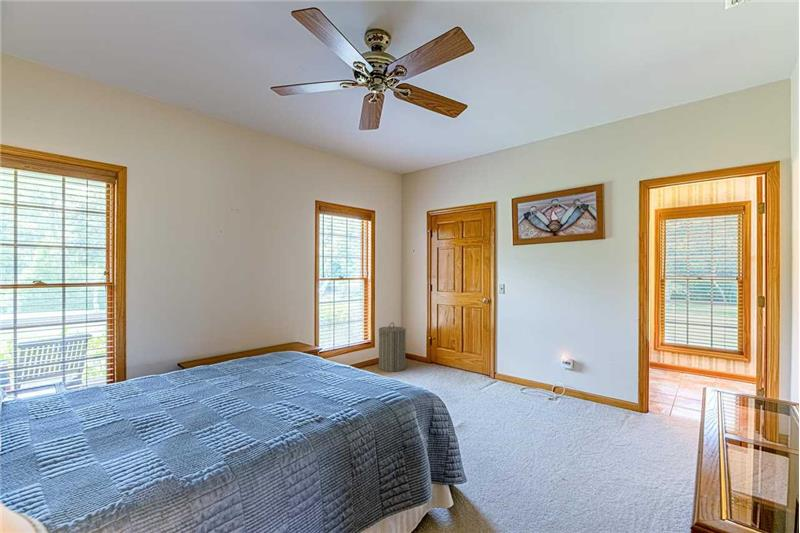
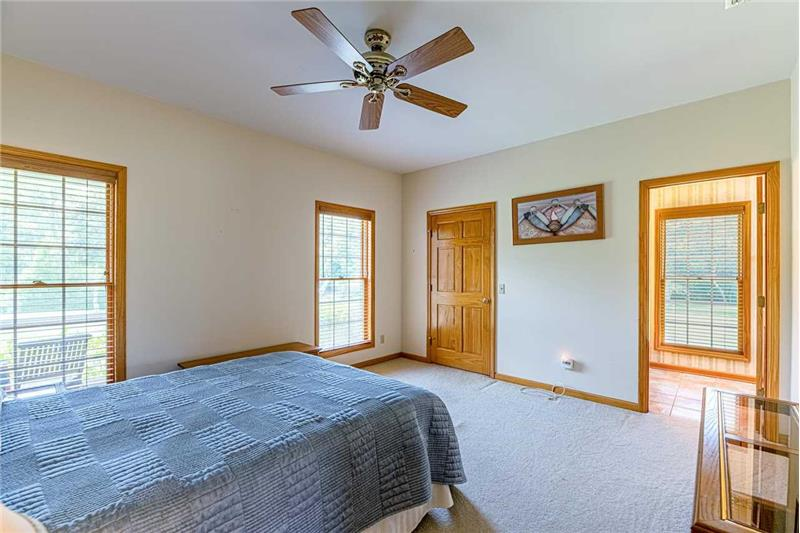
- laundry hamper (392, 345)
